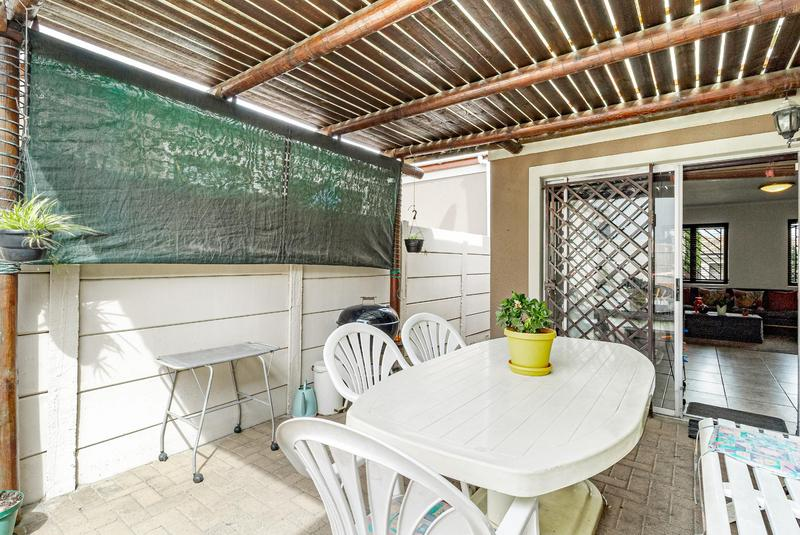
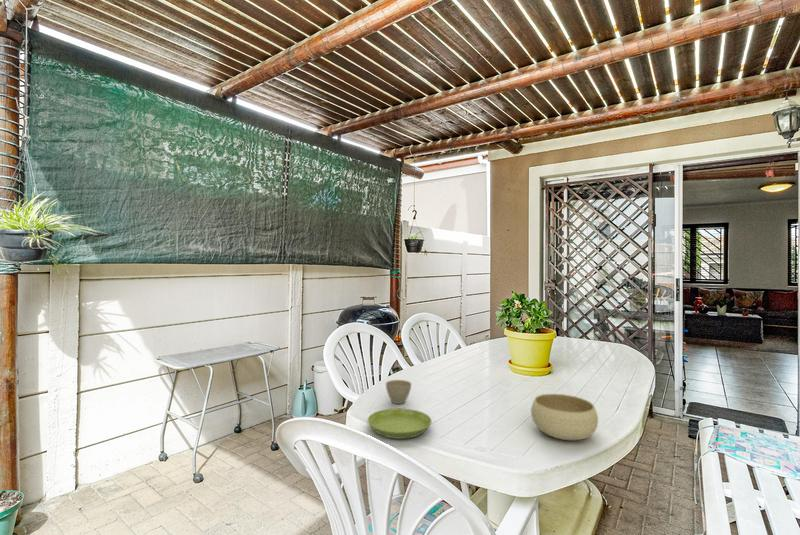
+ bowl (563, 418)
+ saucer (399, 423)
+ flower pot (398, 392)
